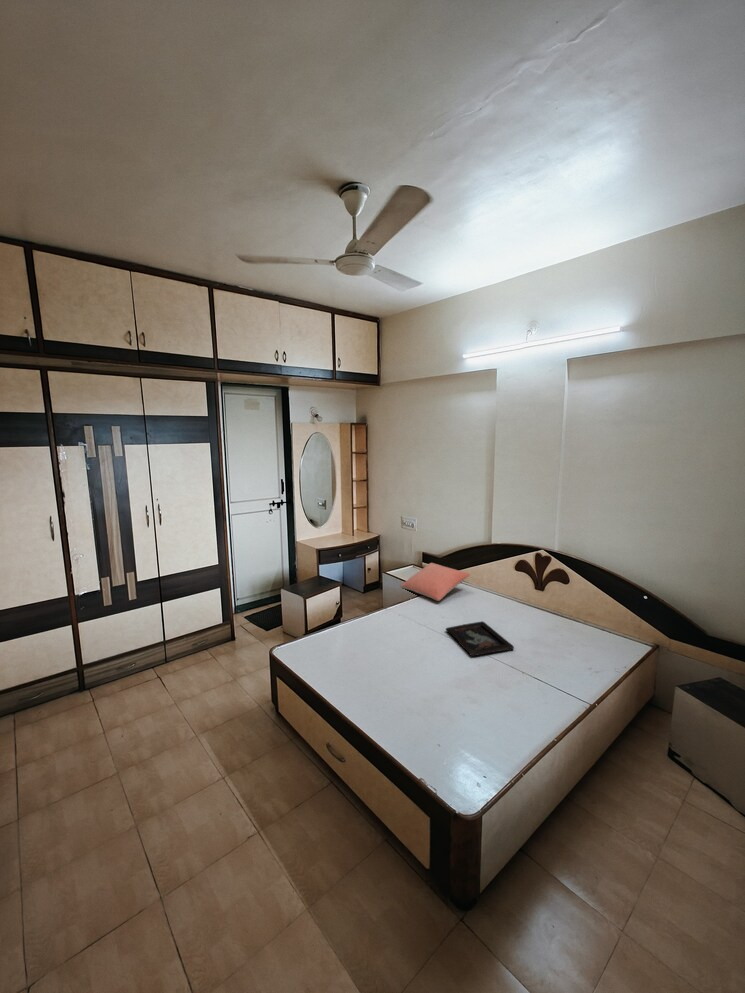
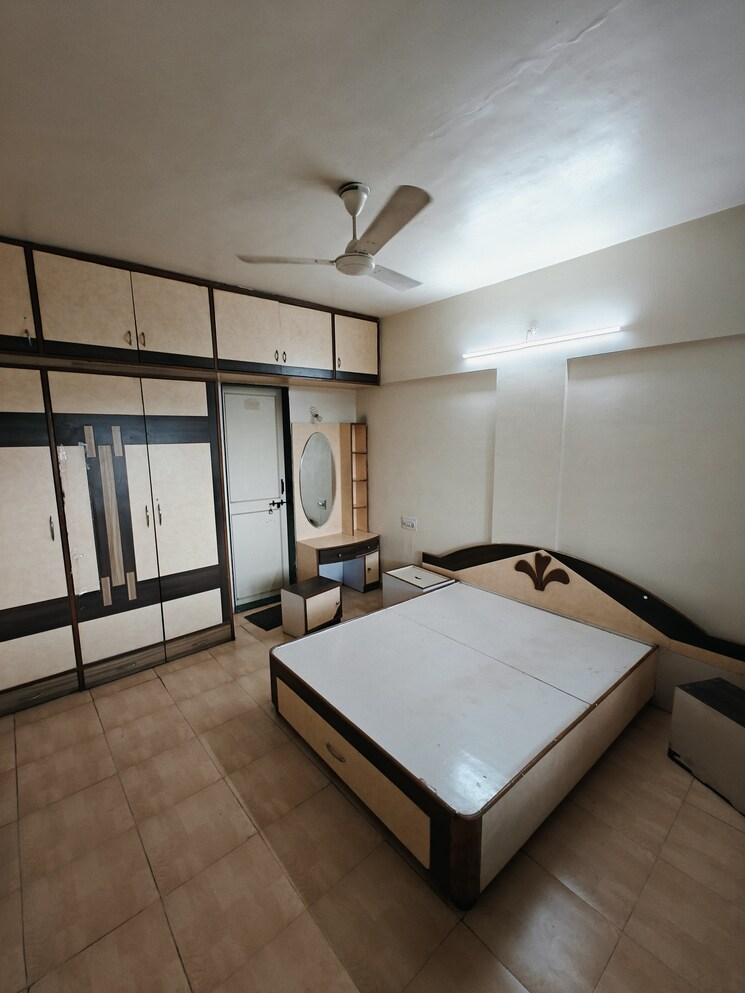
- pillow (434, 580)
- decorative tray (477, 638)
